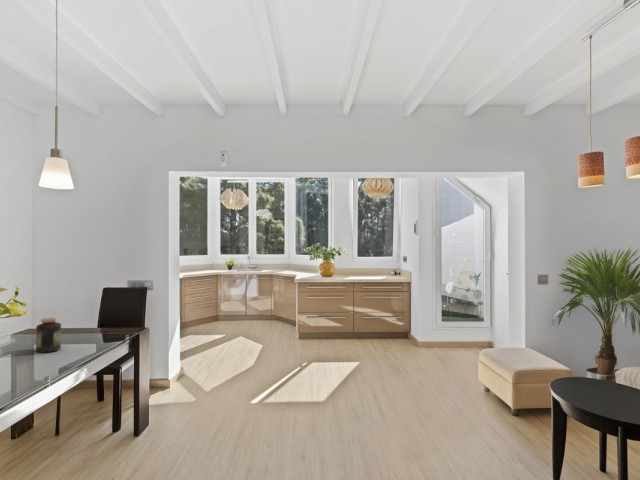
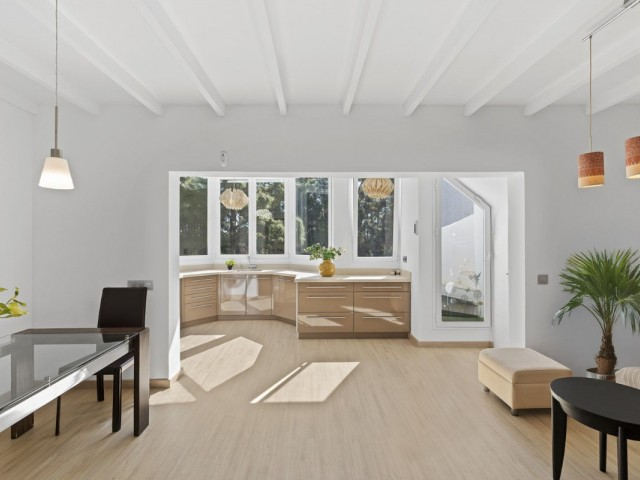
- jar (48, 334)
